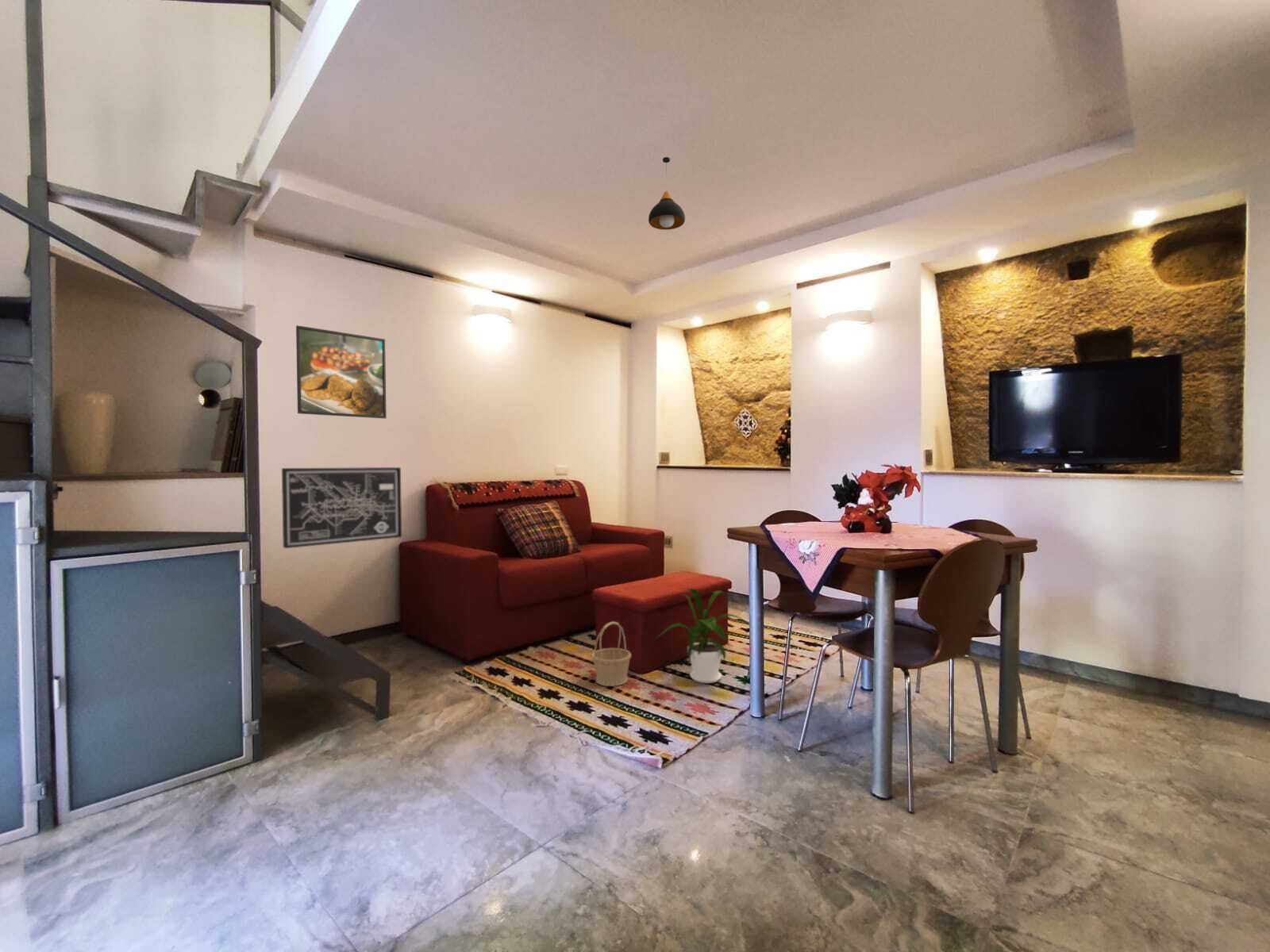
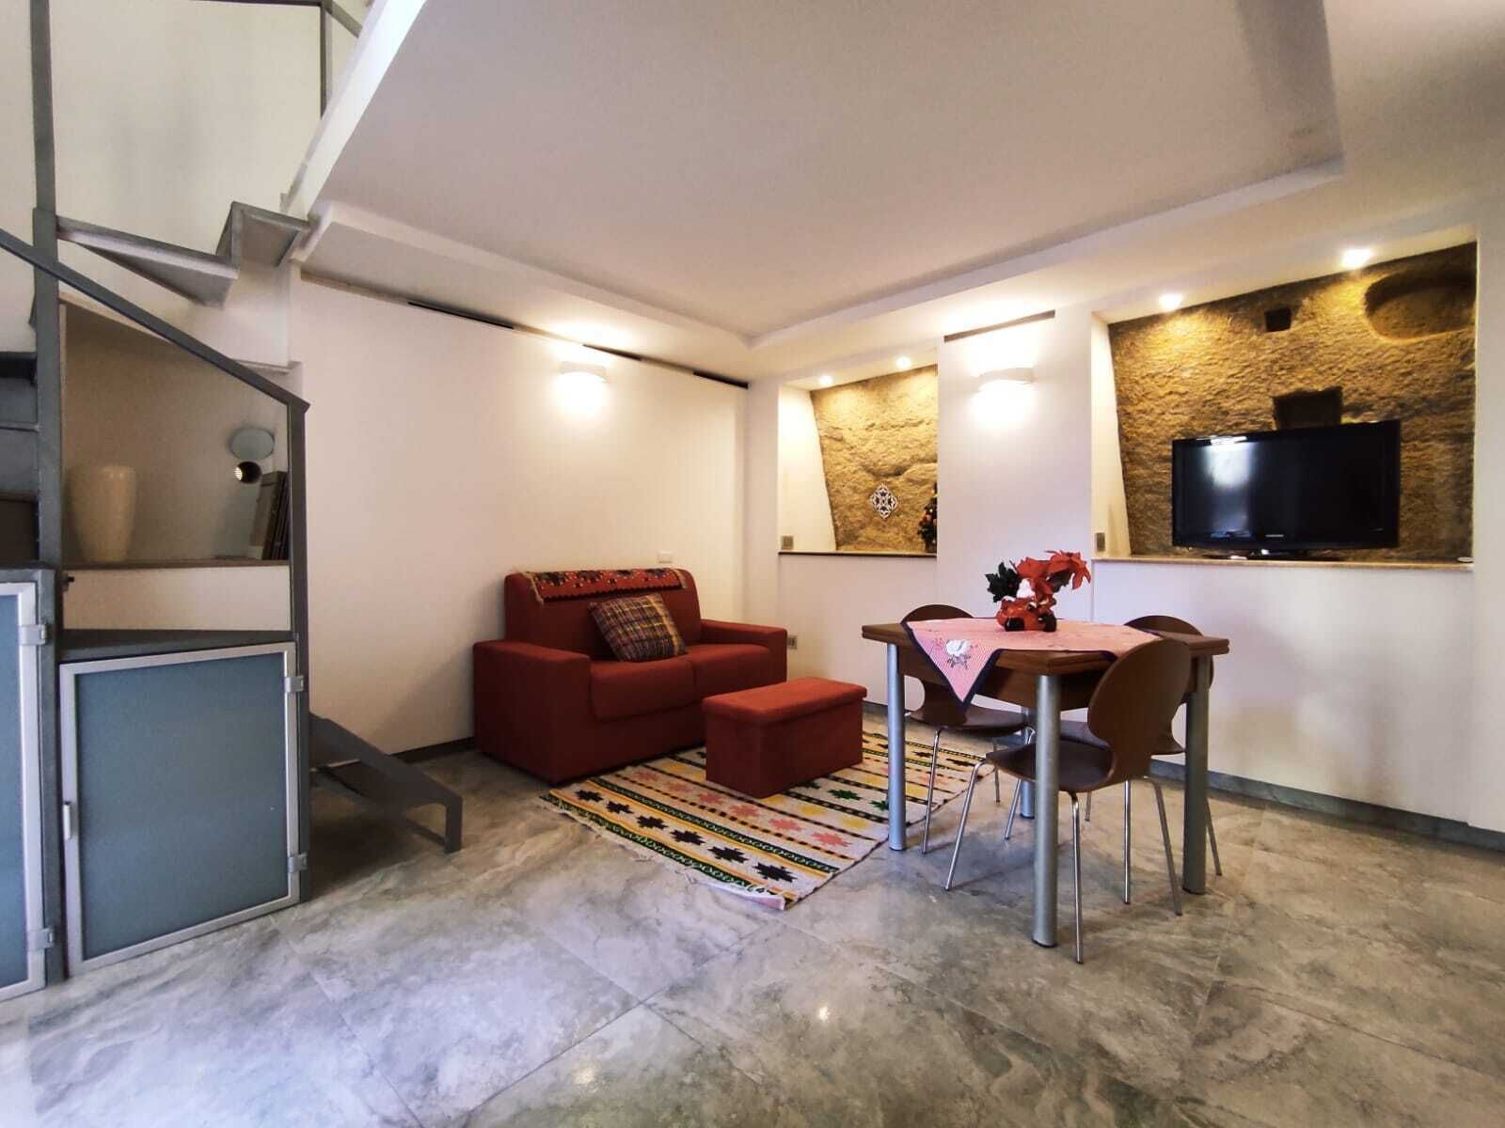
- basket (611, 651)
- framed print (343, 374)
- house plant (704, 631)
- pendant light (666, 192)
- wall art (345, 505)
